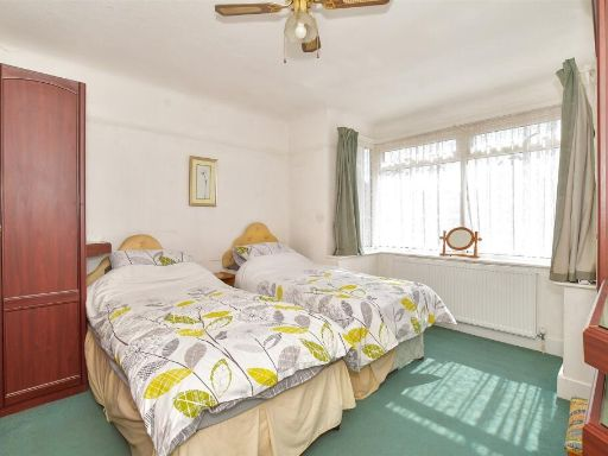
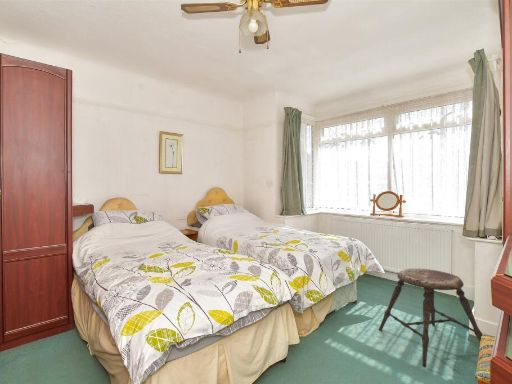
+ stool (429, 308)
